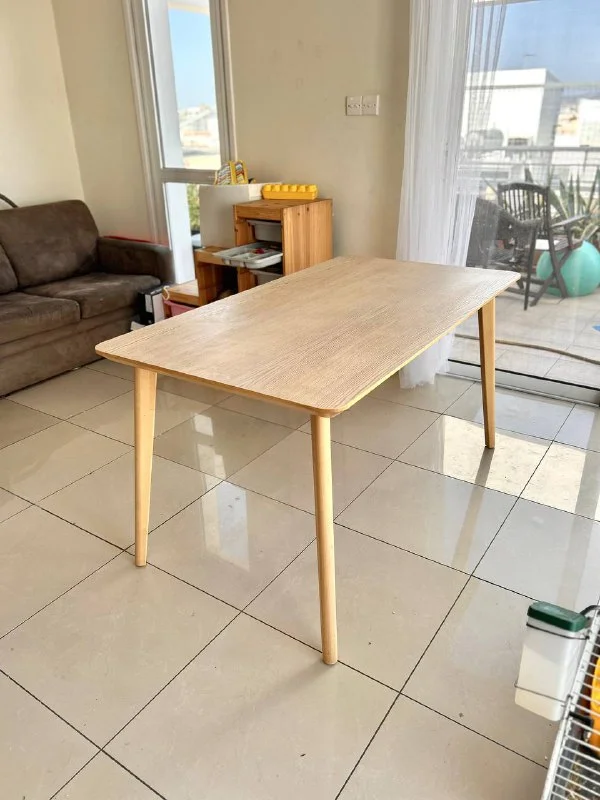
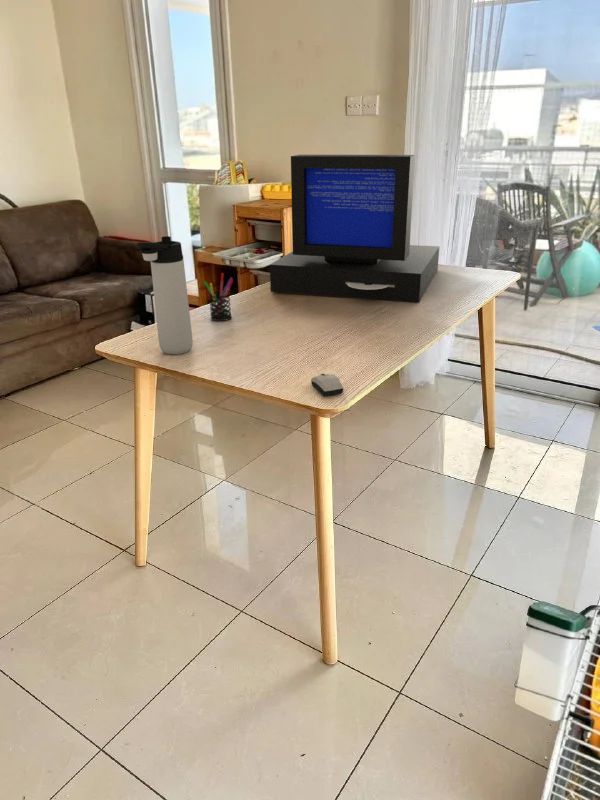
+ monitor (358, 221)
+ thermos bottle (165, 297)
+ pen holder (217, 296)
+ computer mouse (326, 382)
